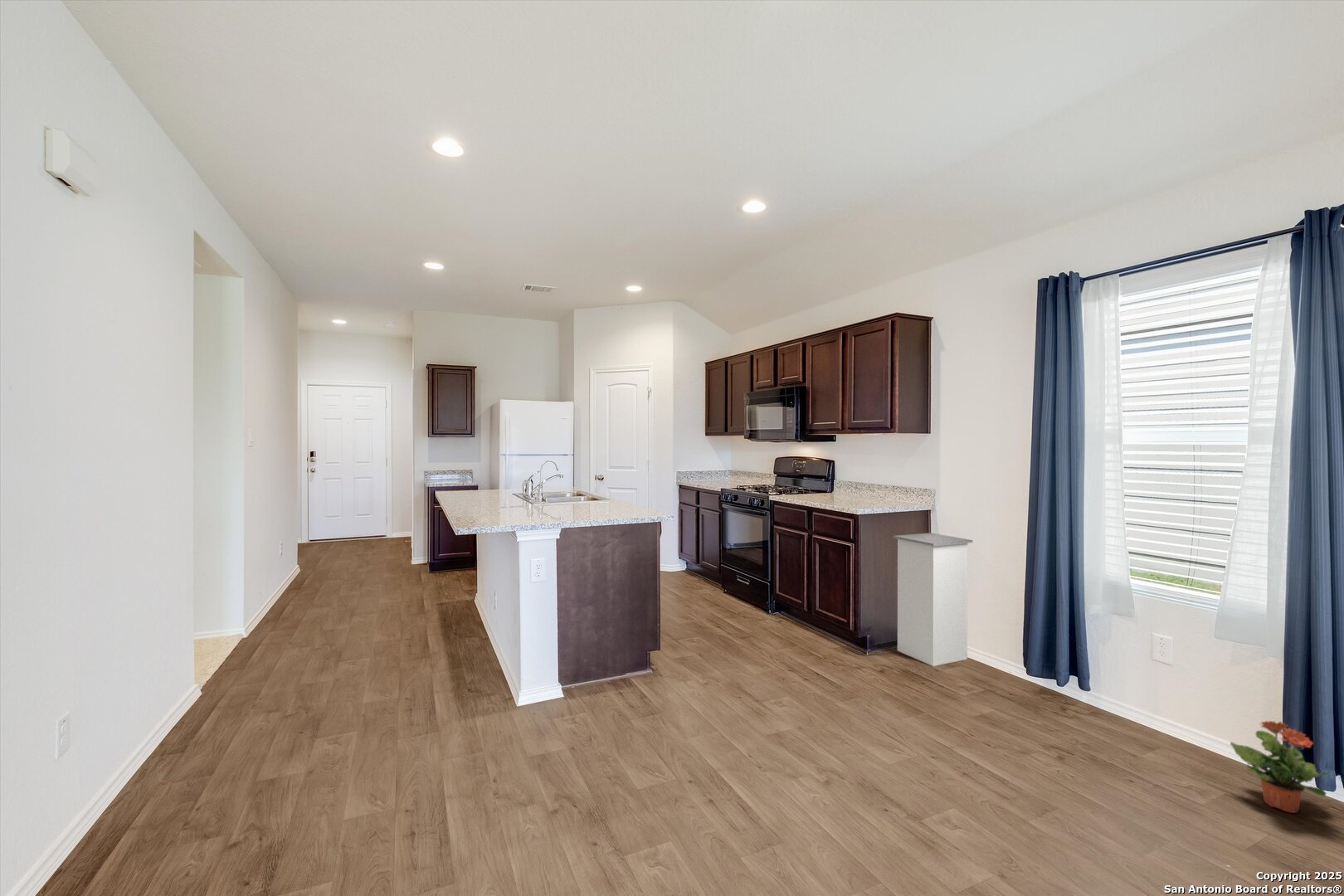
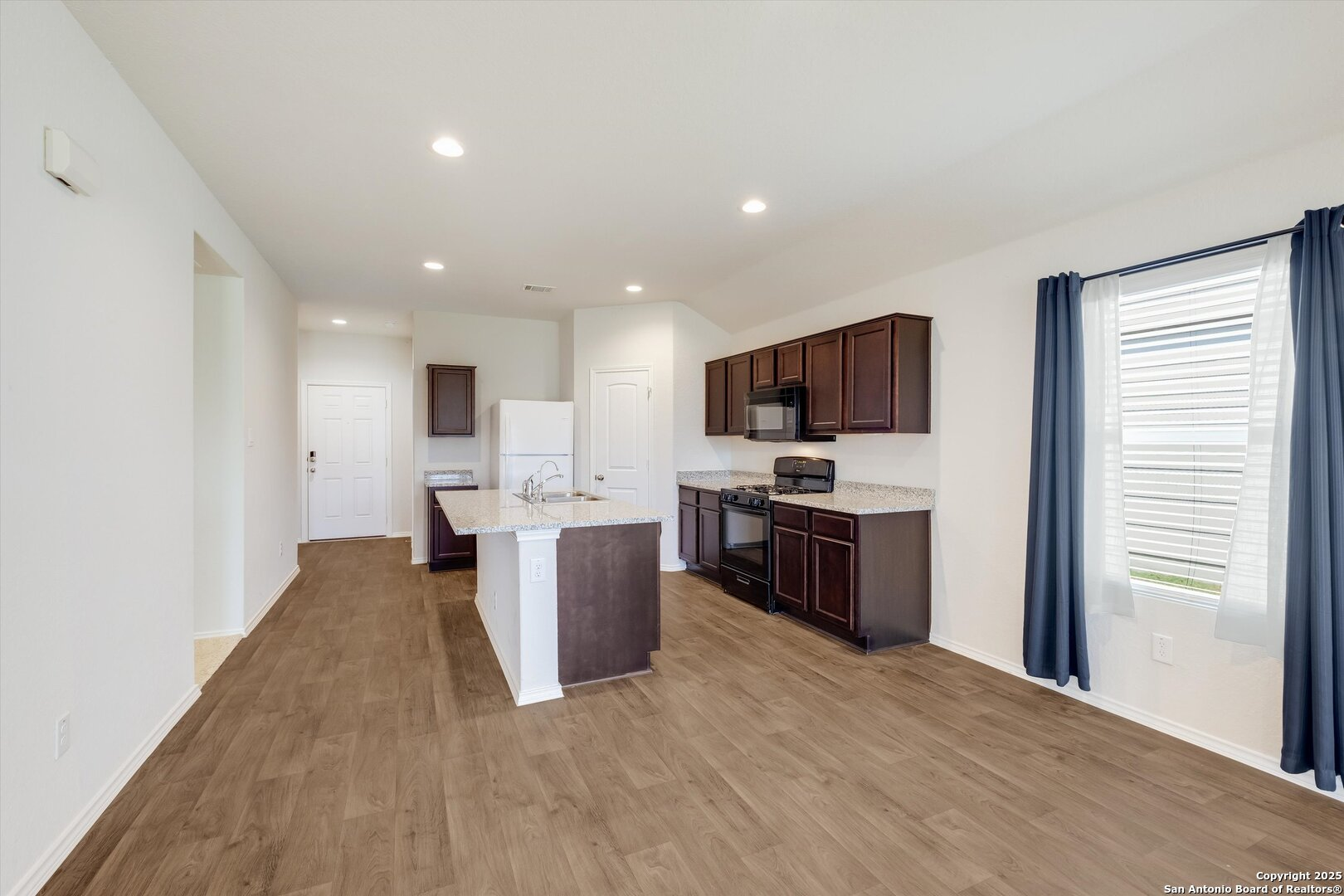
- potted plant (1283, 764)
- trash can (932, 595)
